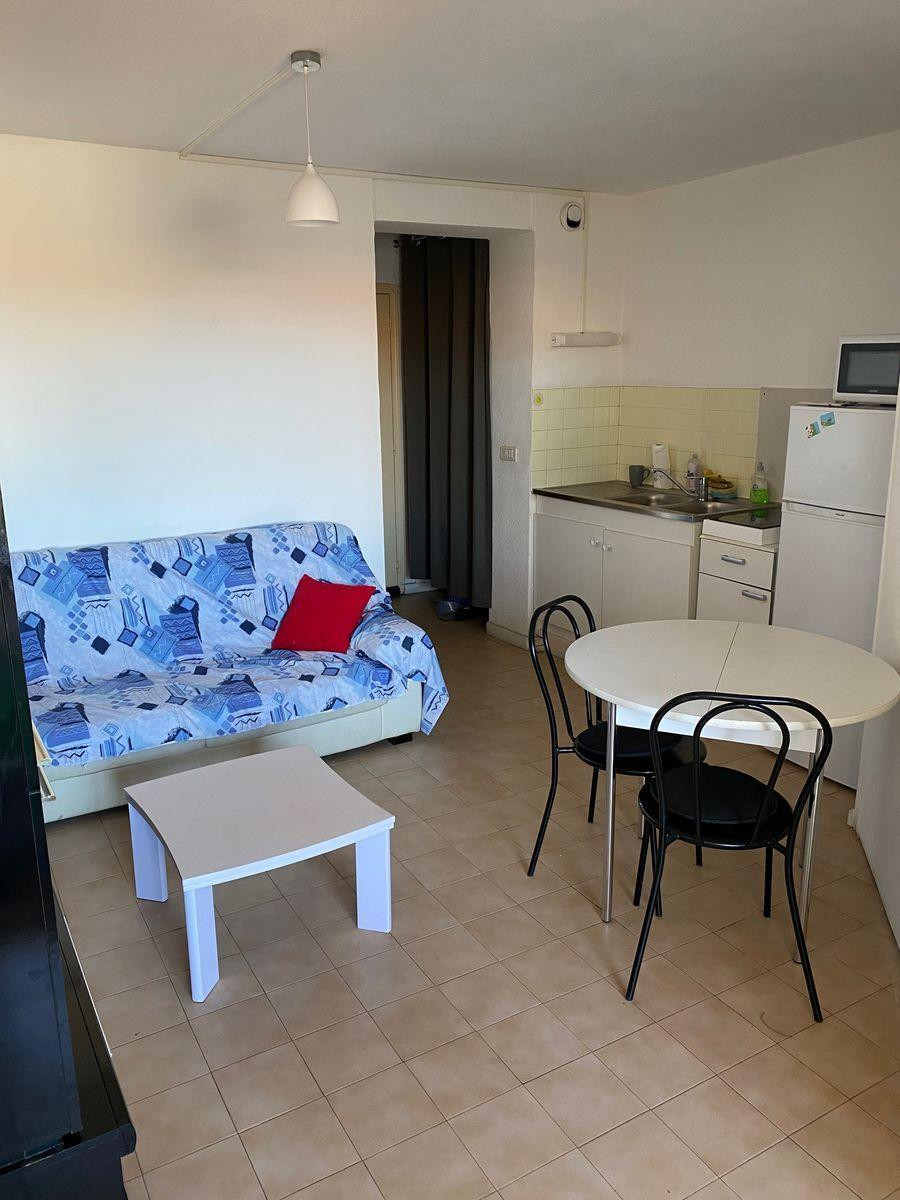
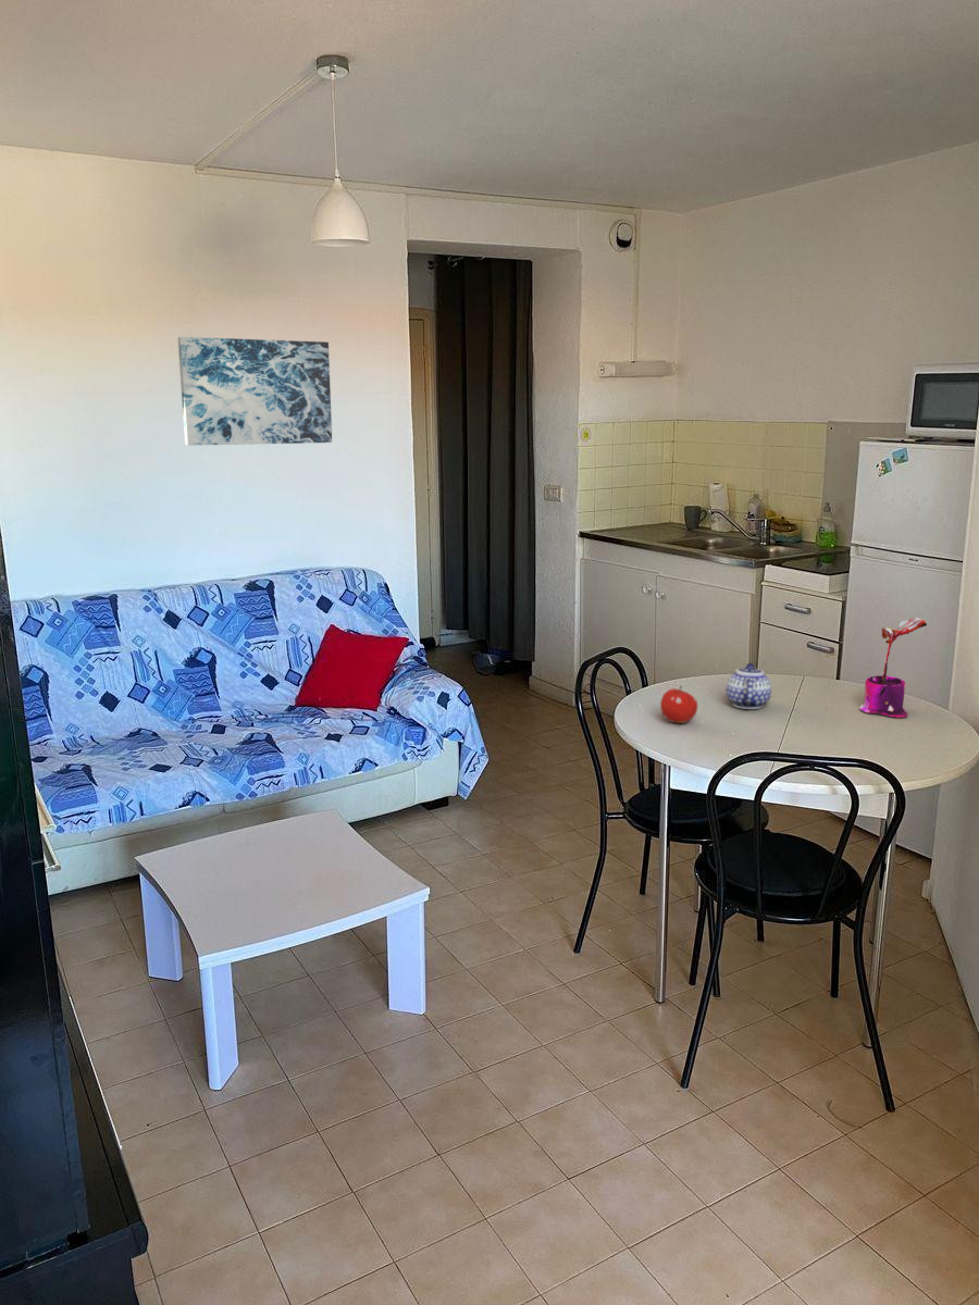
+ teapot (748, 684)
+ fruit (679, 704)
+ potted plant (887, 661)
+ wall art (258, 391)
